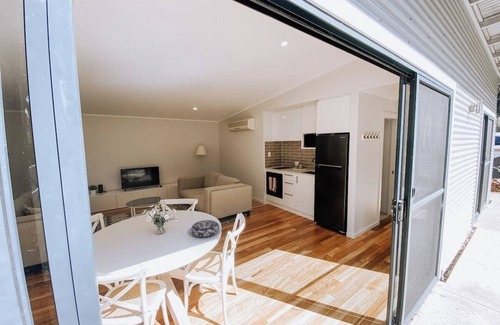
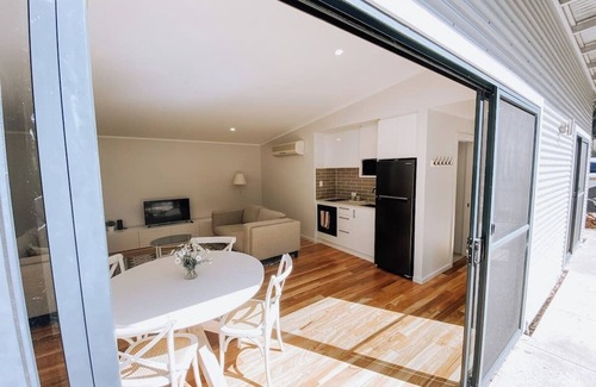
- decorative bowl (205, 228)
